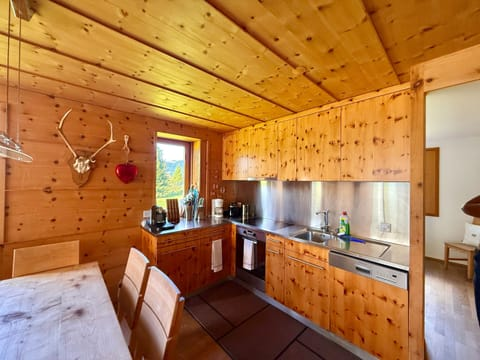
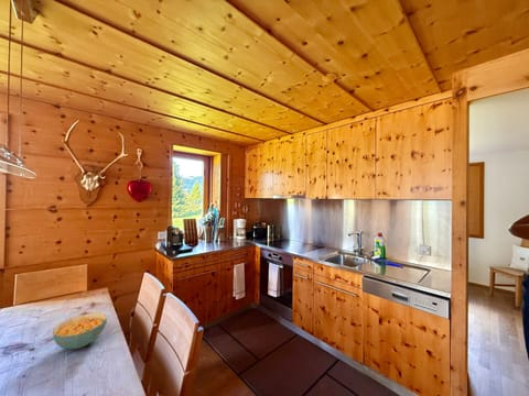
+ cereal bowl (80, 333)
